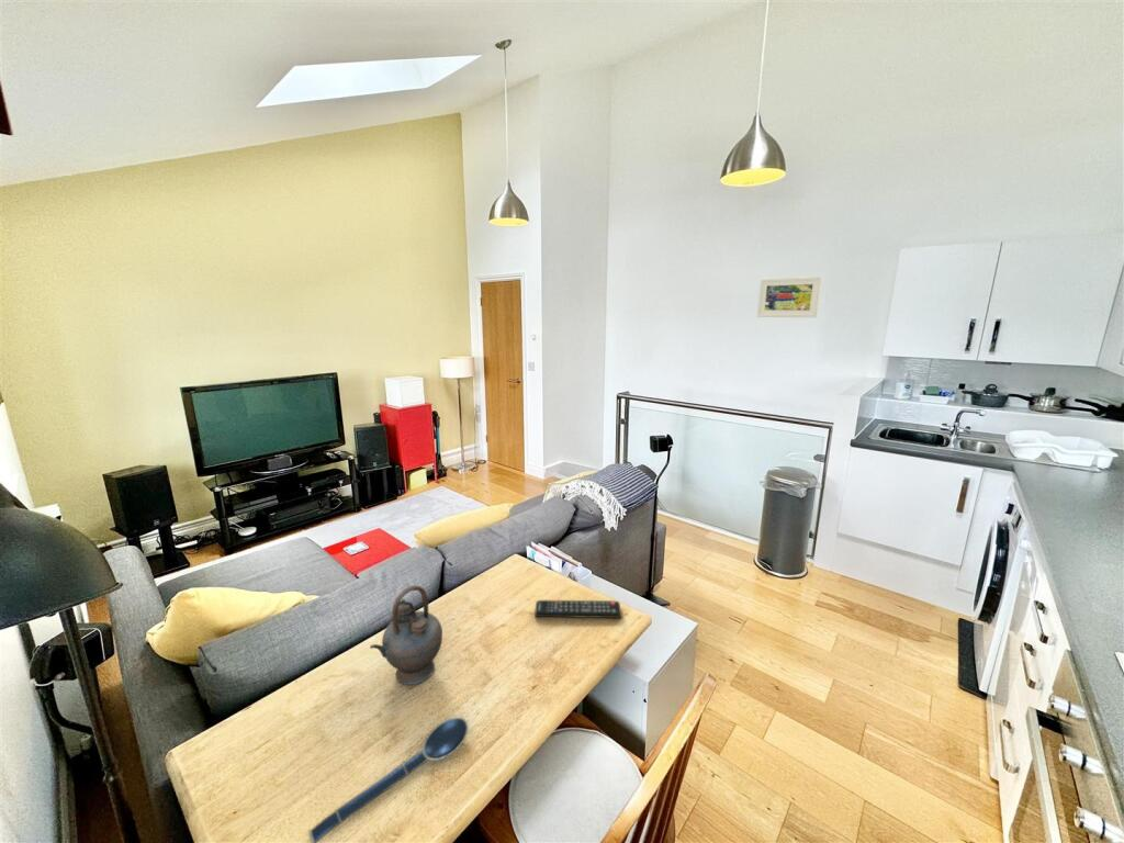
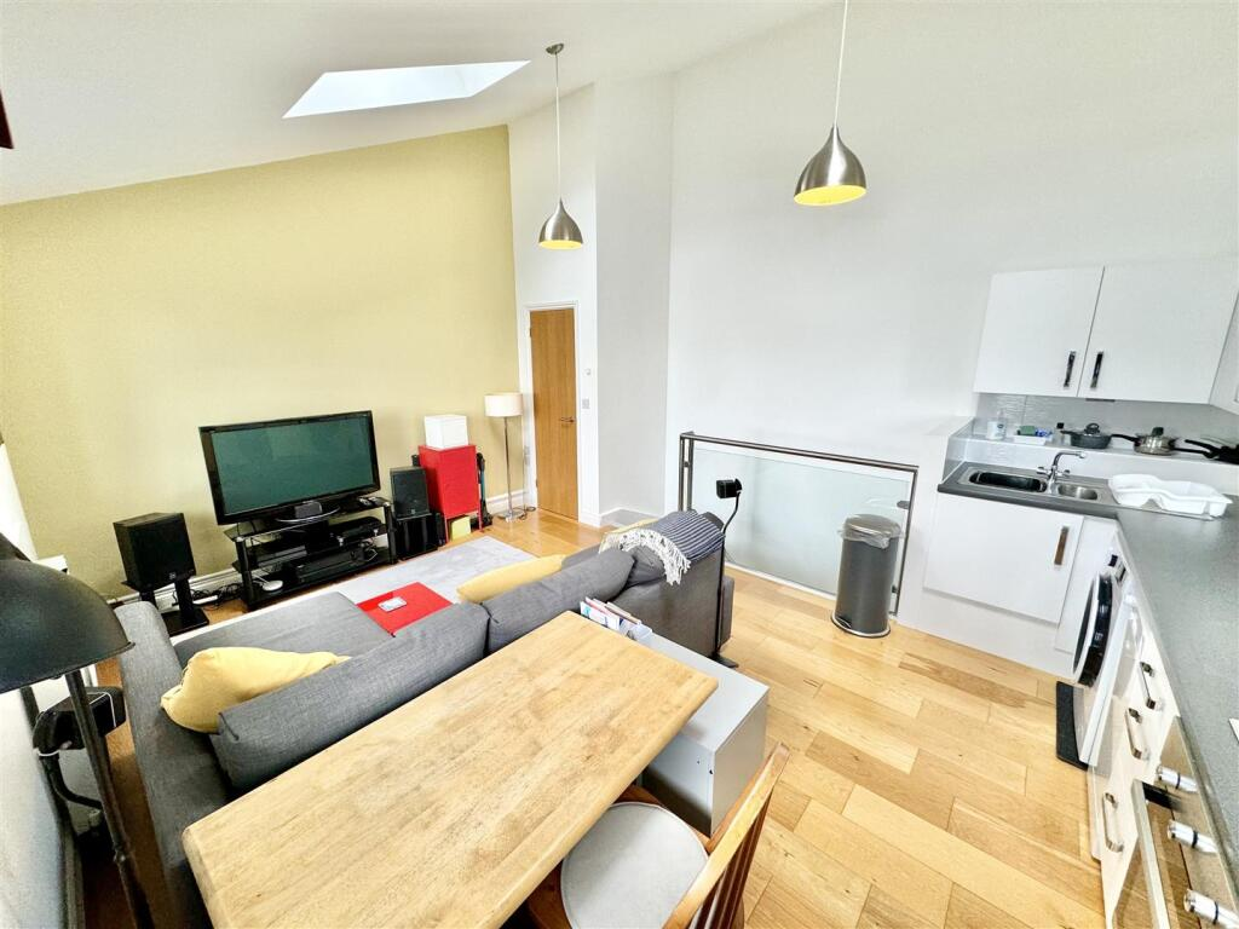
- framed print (787, 297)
- spoon (395, 771)
- teapot (405, 632)
- remote control (577, 609)
